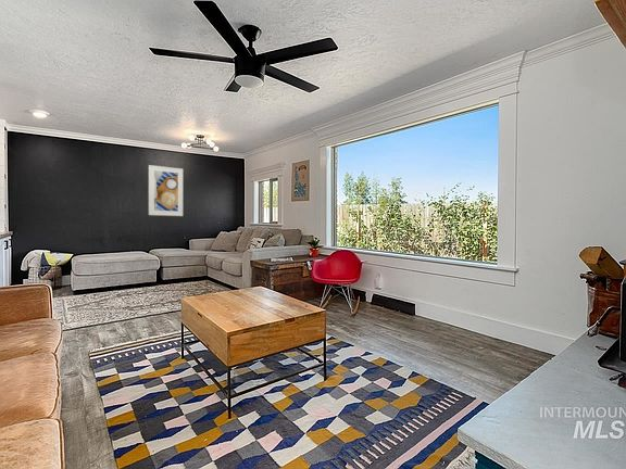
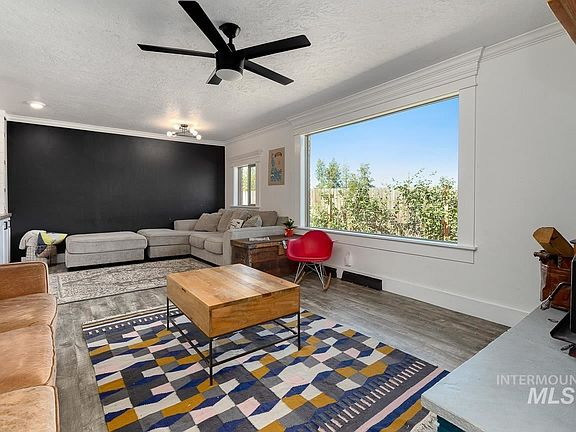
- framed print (165, 191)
